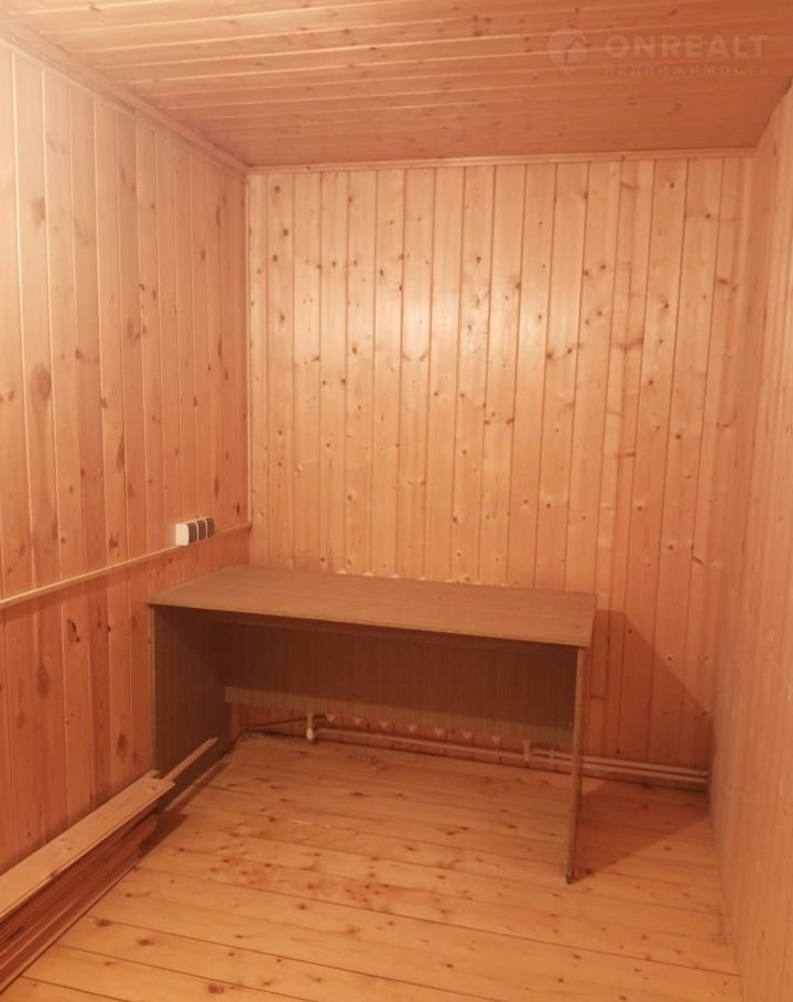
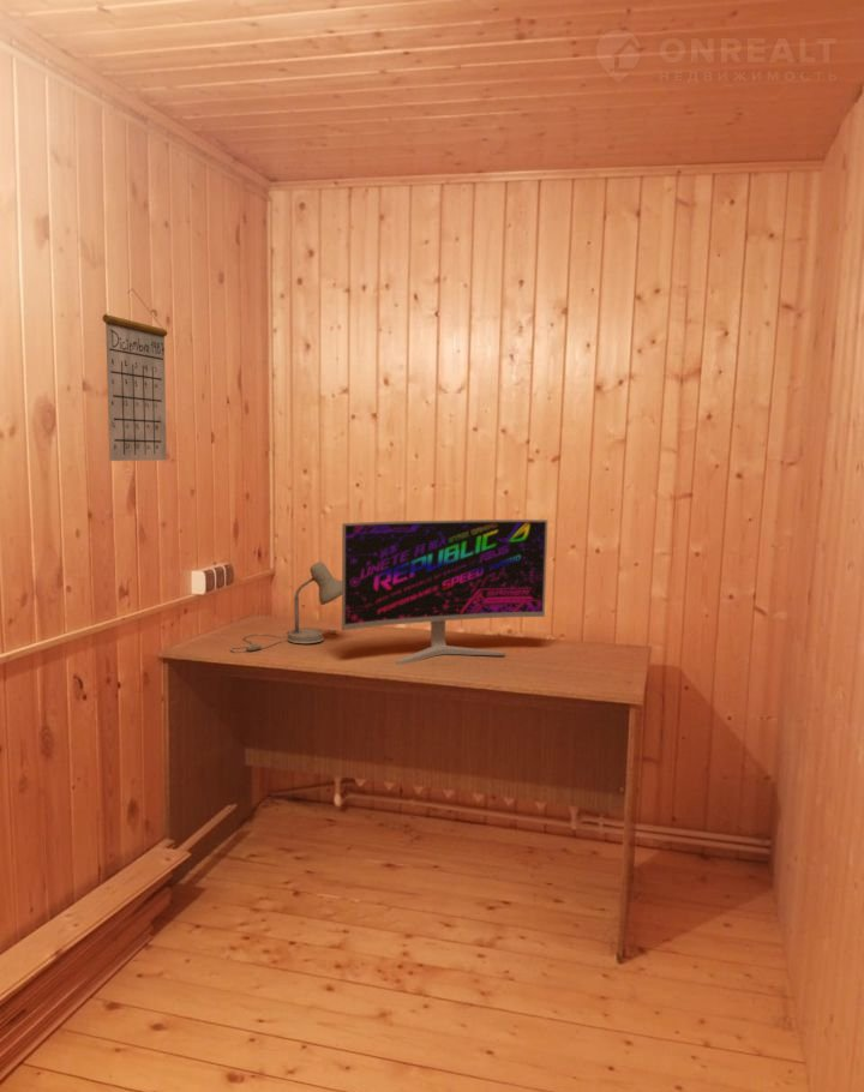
+ monitor (445, 588)
+ desk lamp (294, 601)
+ calendar (137, 374)
